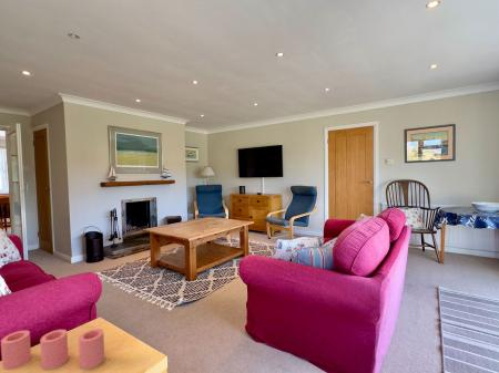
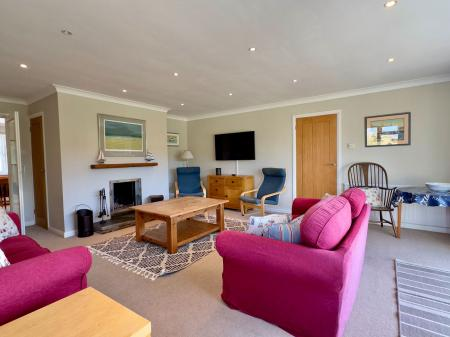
- candle (53, 349)
